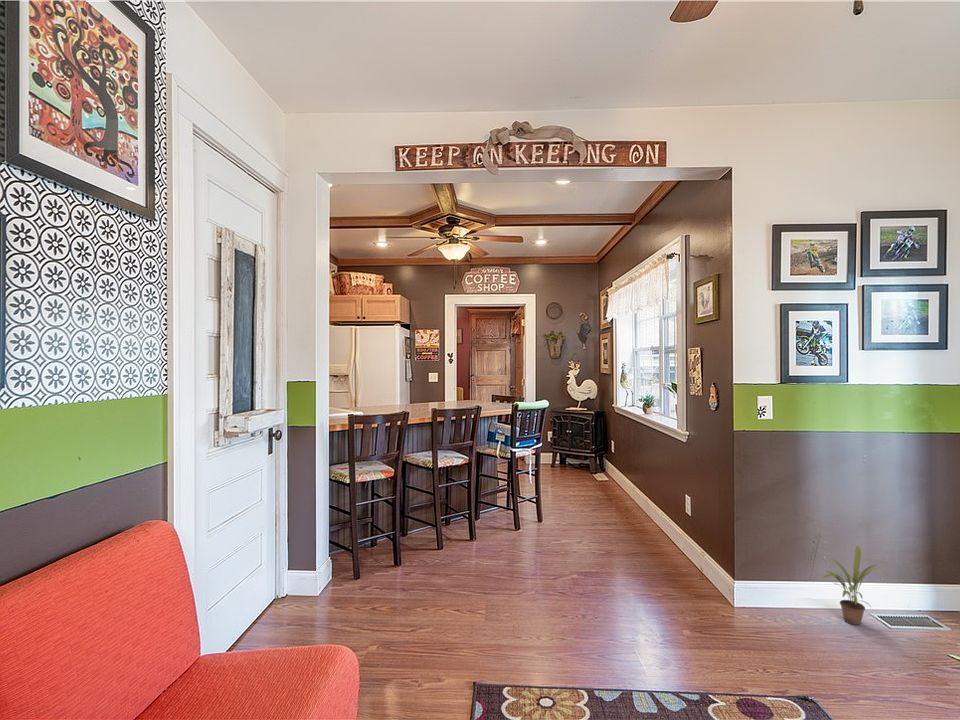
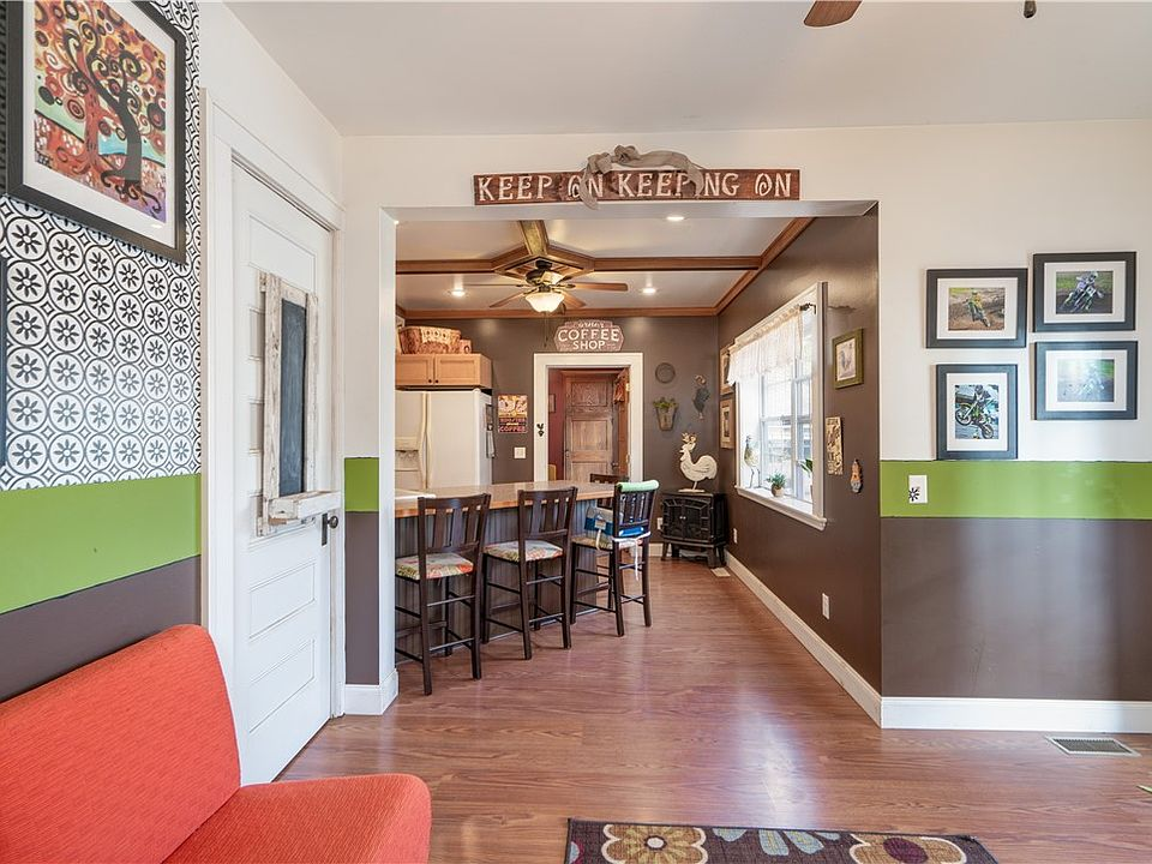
- potted plant (857, 587)
